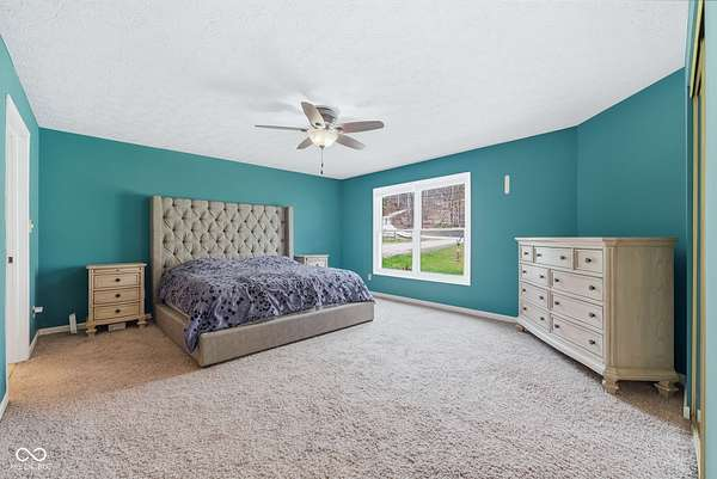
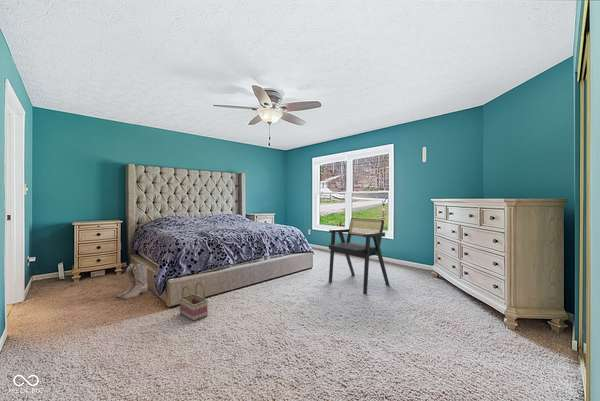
+ basket (193, 299)
+ boots (132, 279)
+ armchair (358, 251)
